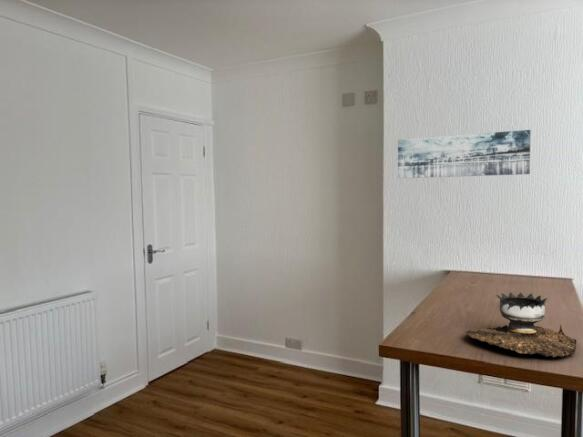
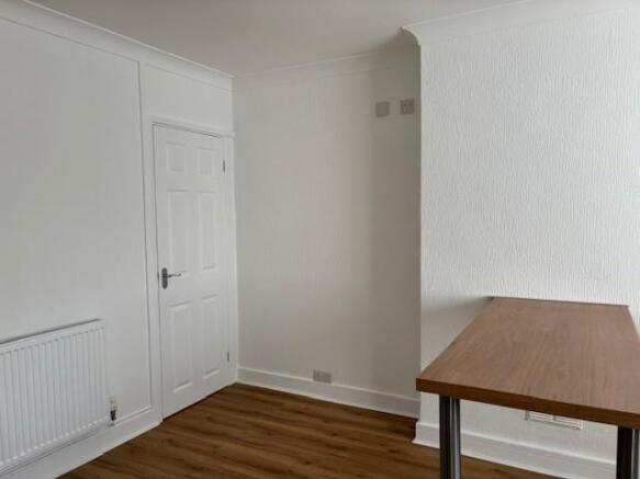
- wall art (459, 155)
- brazier (521, 319)
